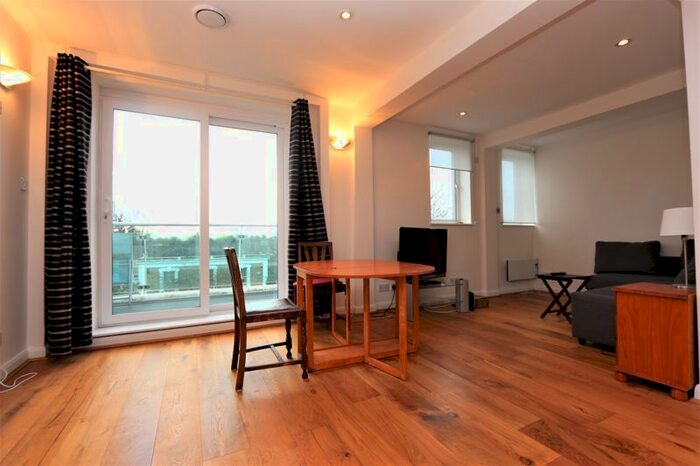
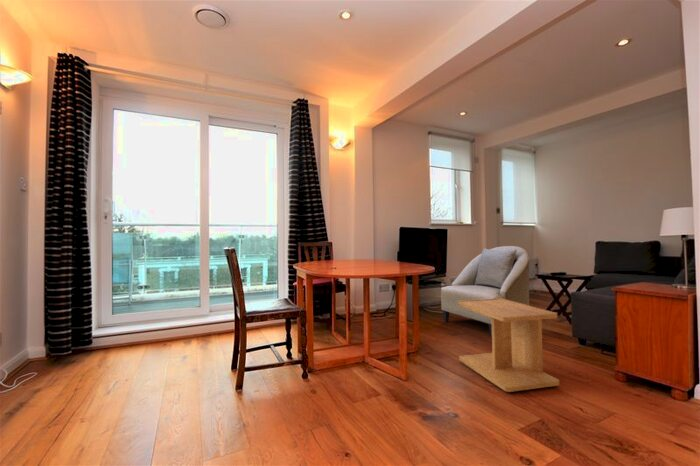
+ side table (503, 339)
+ armchair (488, 285)
